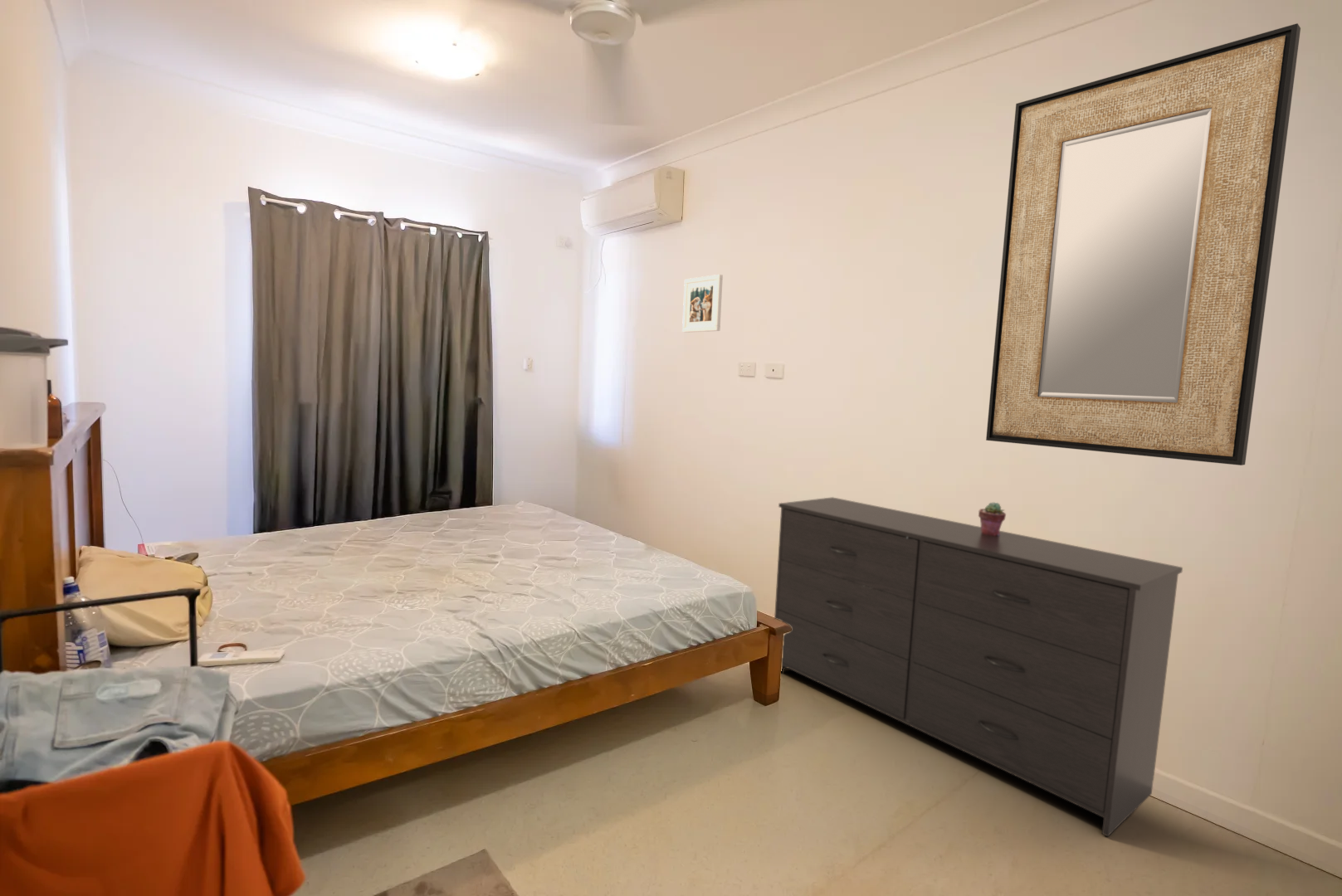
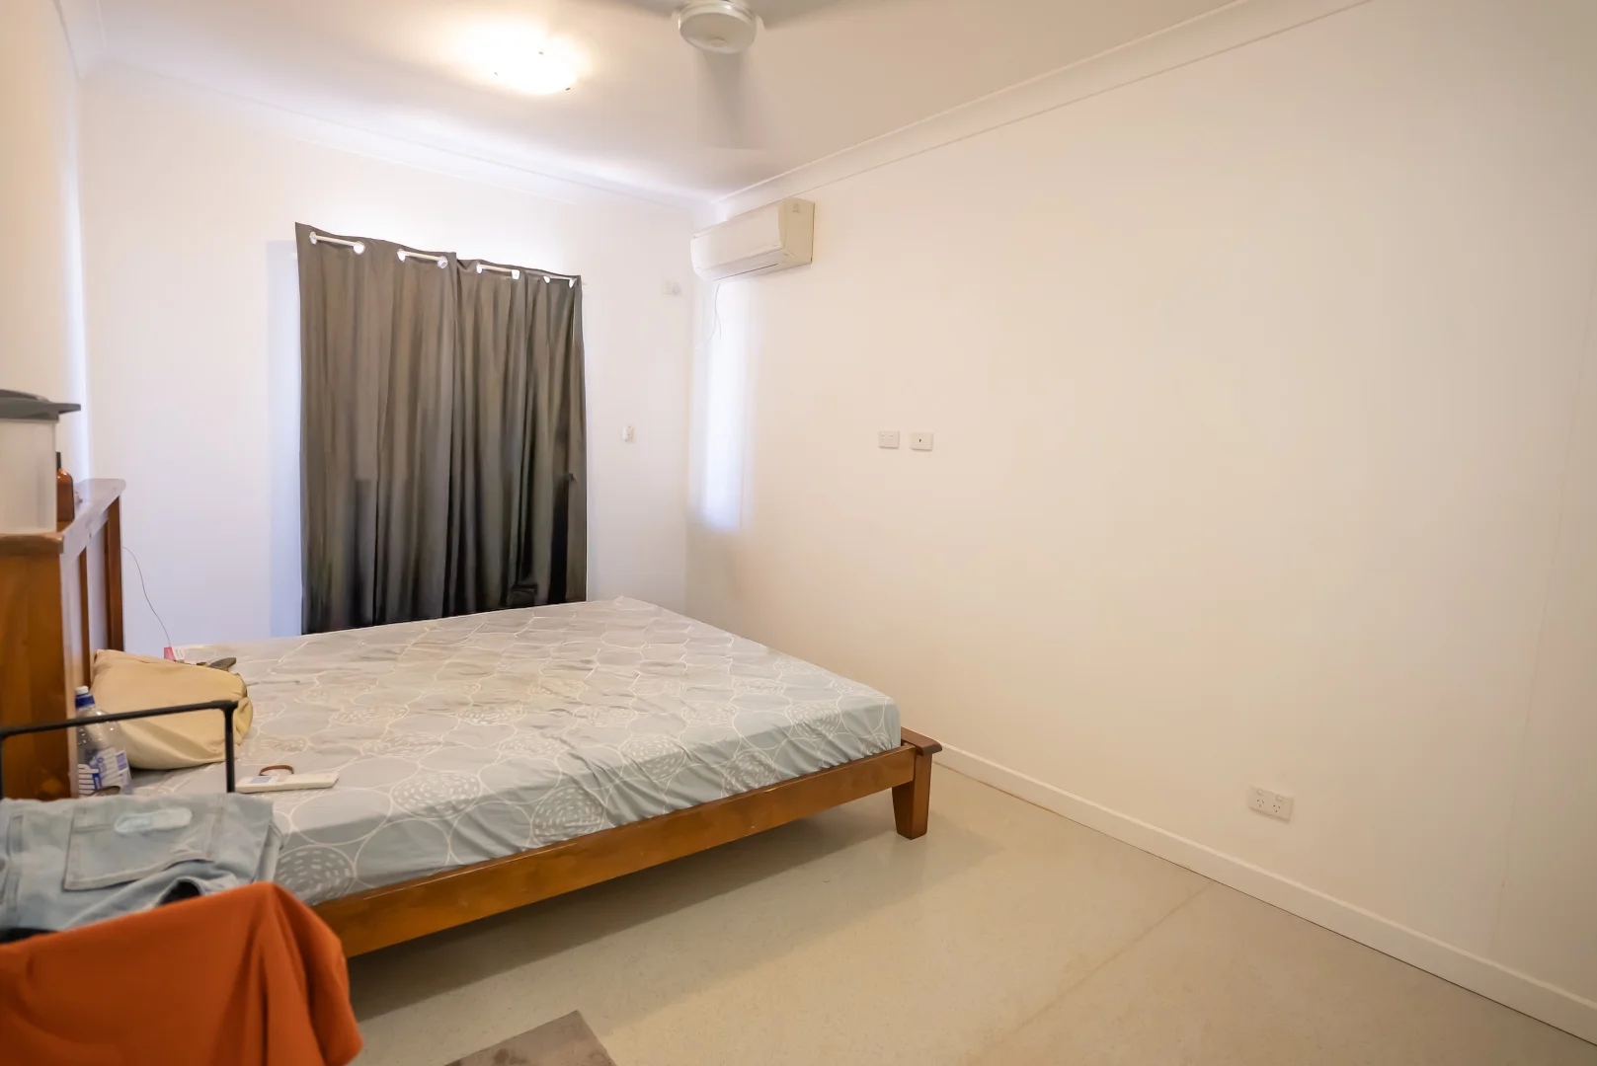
- home mirror (1119, 265)
- potted succulent (992, 517)
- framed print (701, 304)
- dresser (937, 629)
